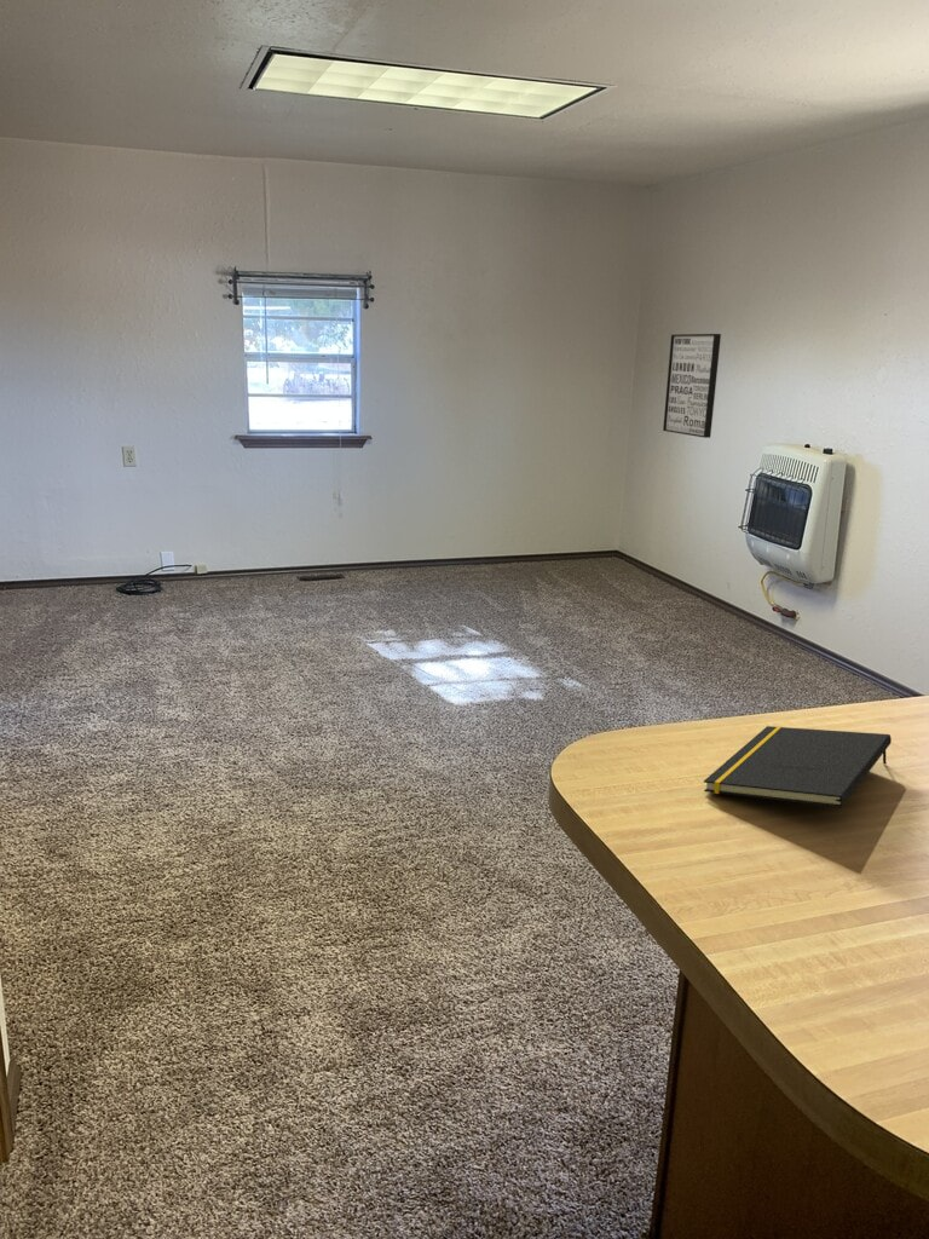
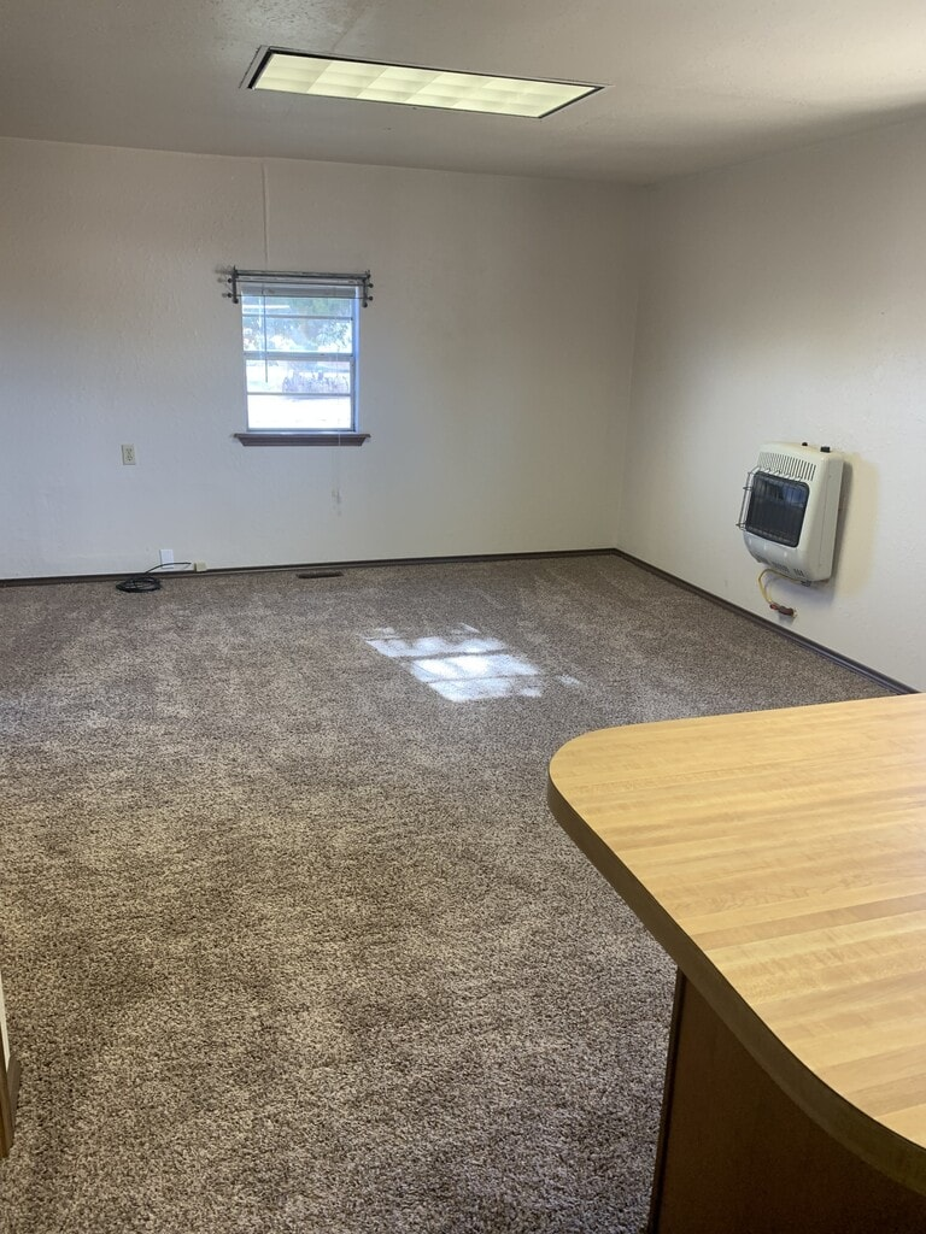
- notepad (800, 761)
- wall art (689, 385)
